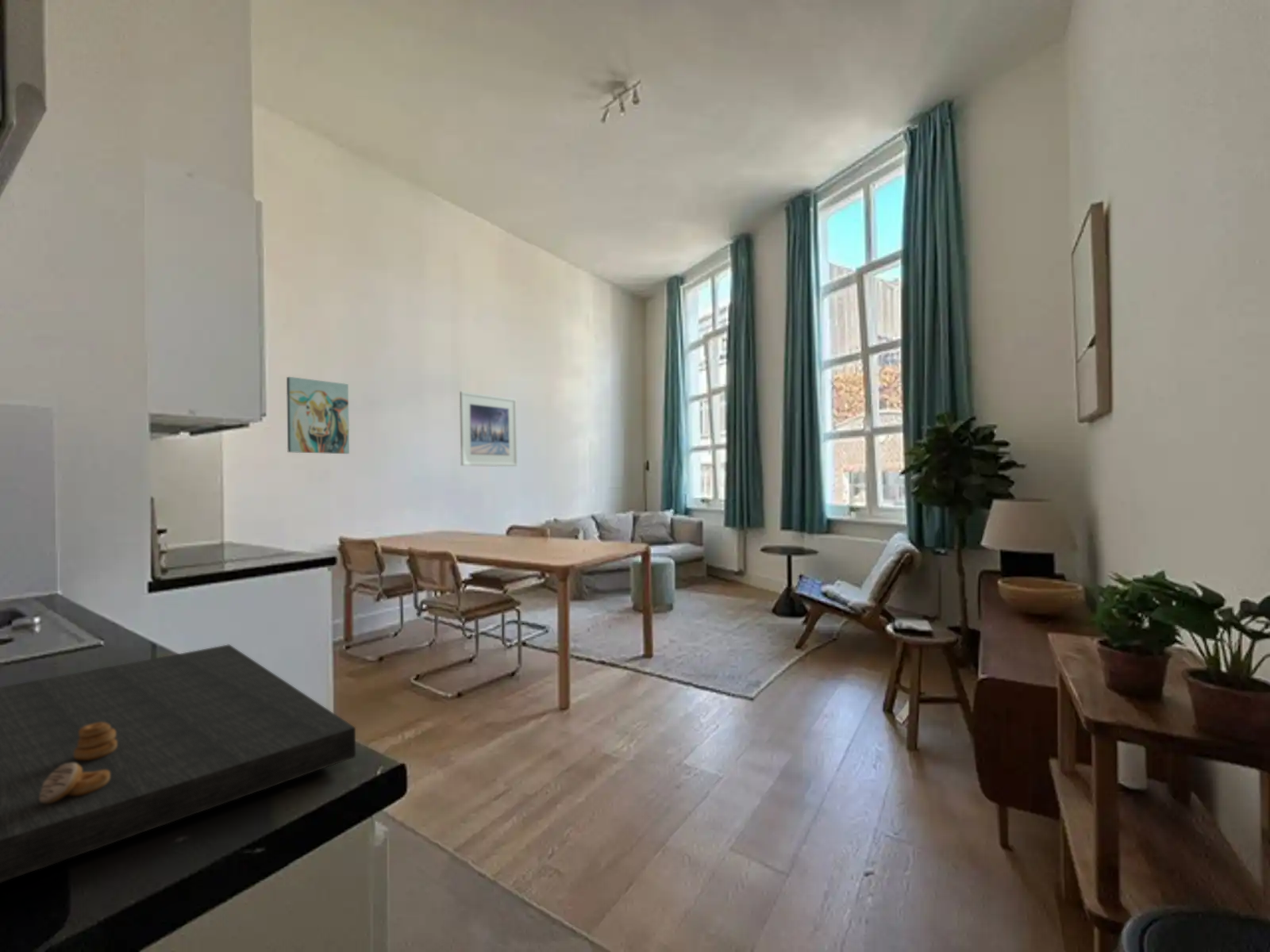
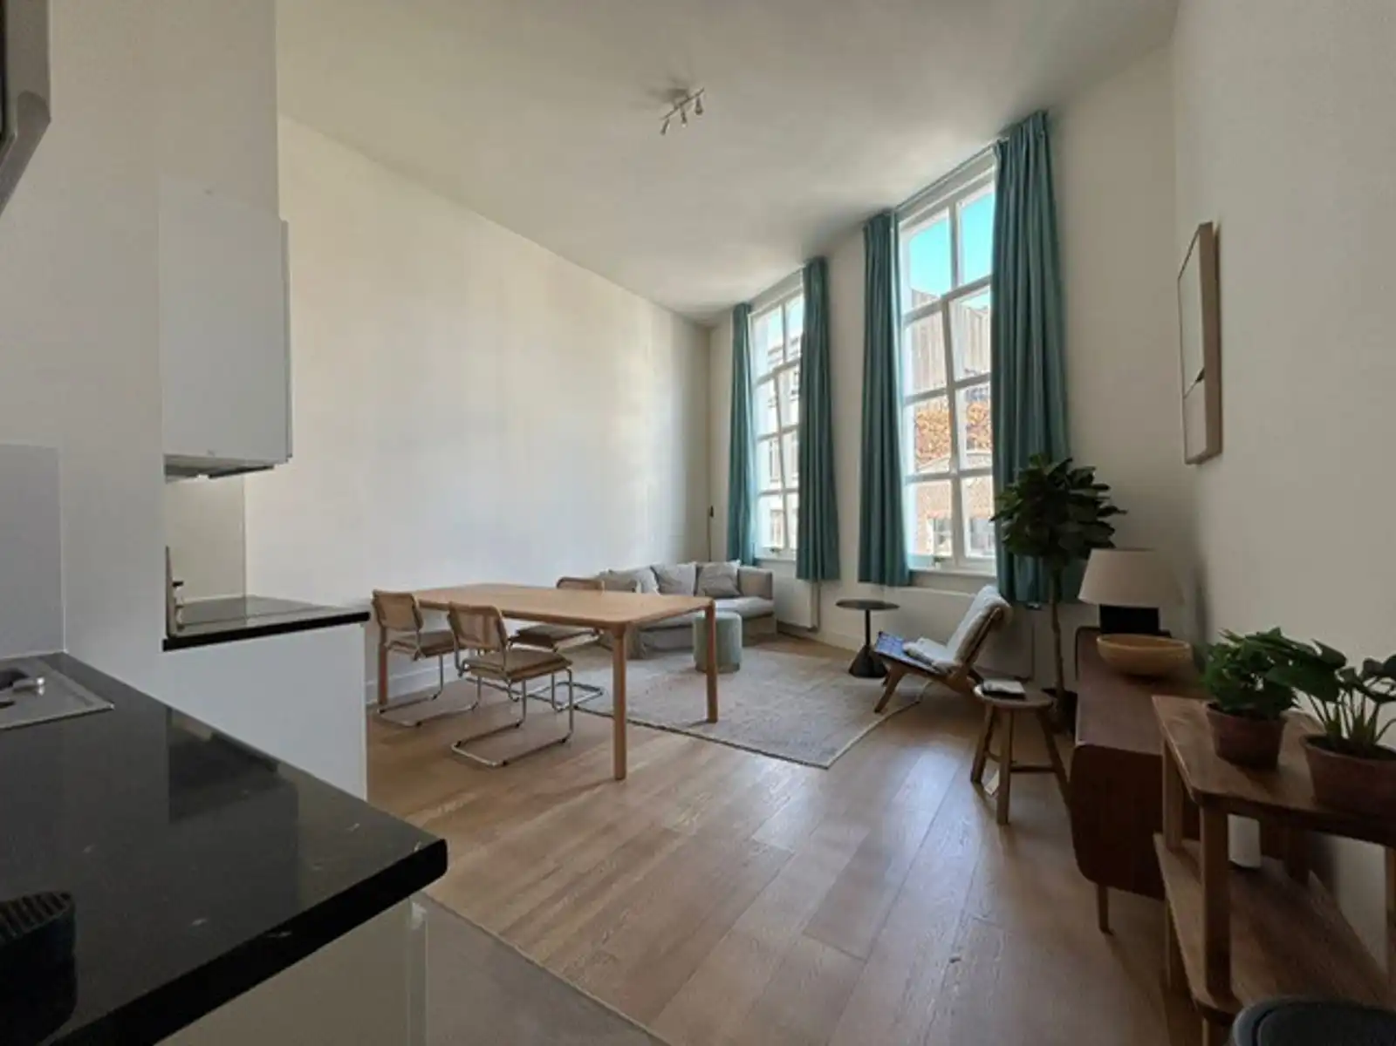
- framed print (490, 430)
- wall art (319, 416)
- cutting board (150, 708)
